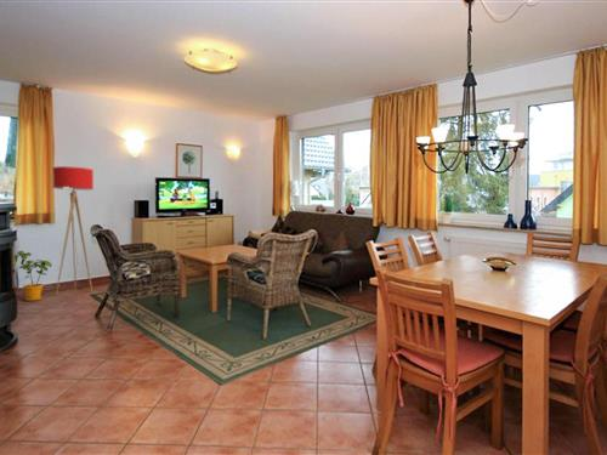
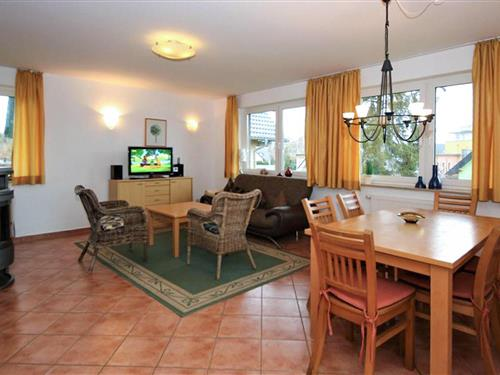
- house plant (30, 274)
- floor lamp (73, 229)
